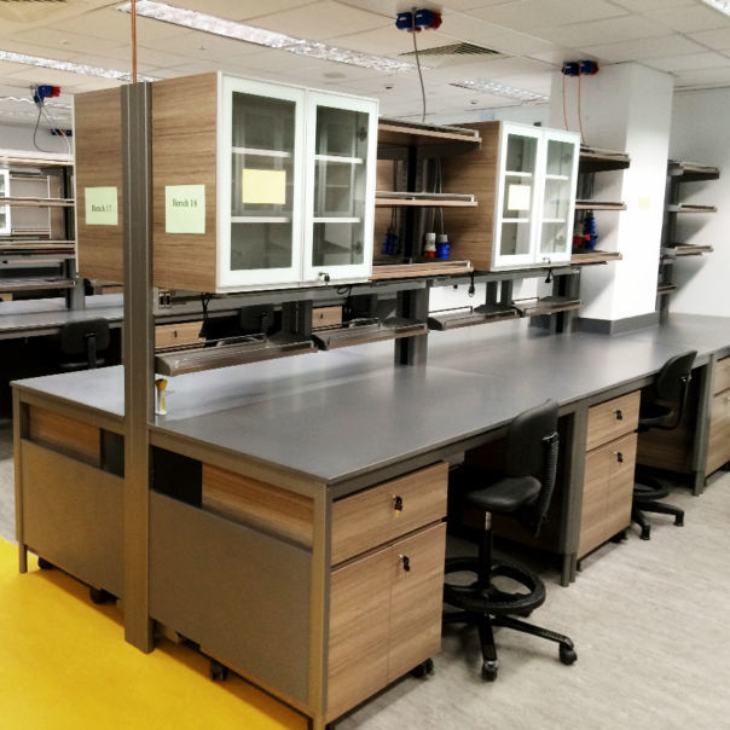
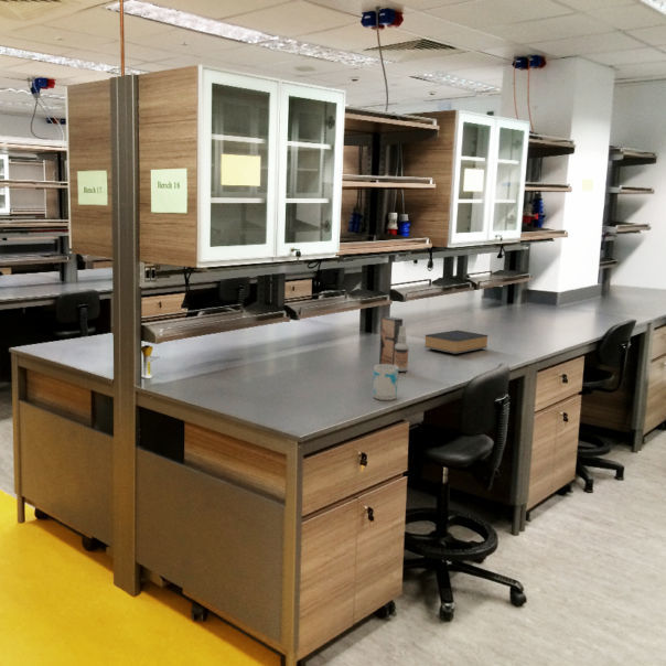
+ spray bottle (395, 344)
+ book (455, 342)
+ mug (388, 380)
